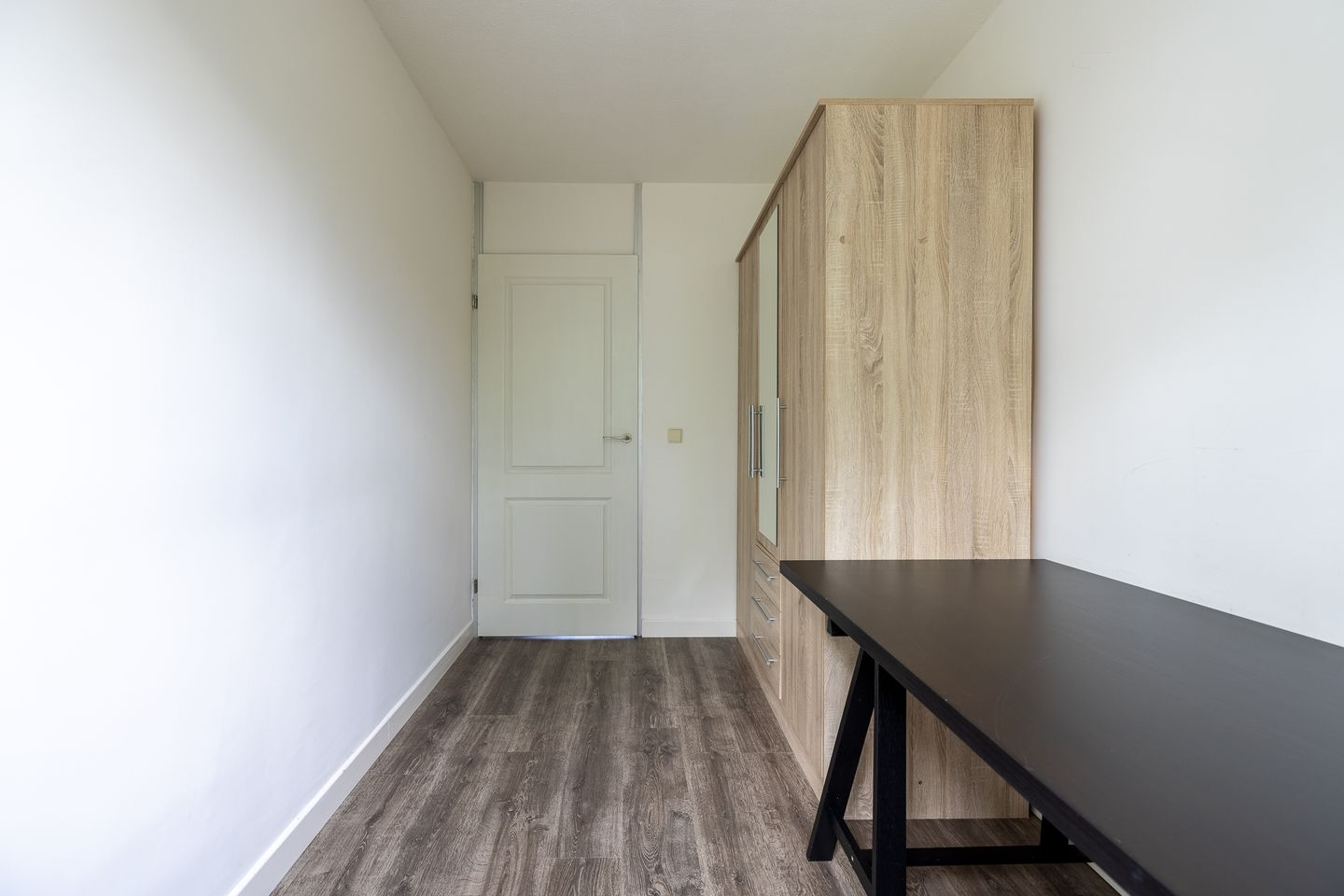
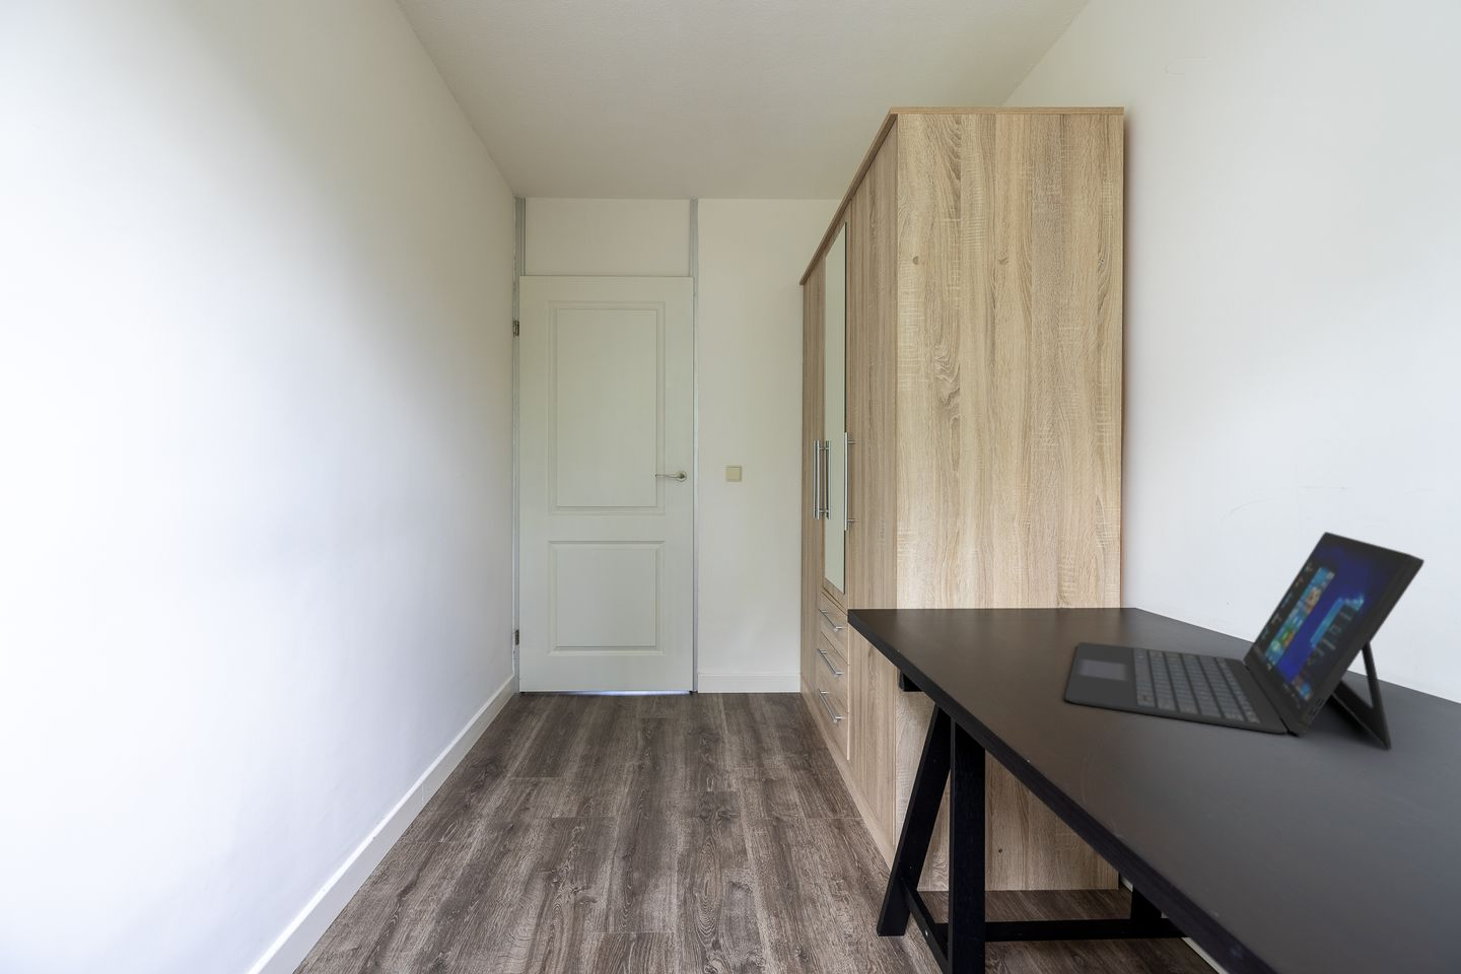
+ laptop (1200, 654)
